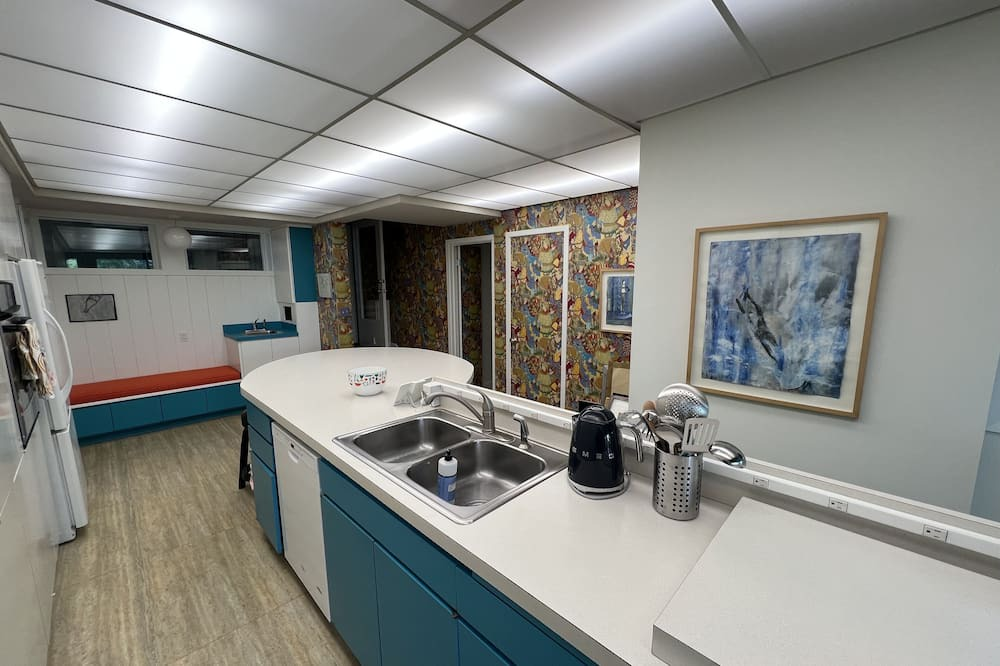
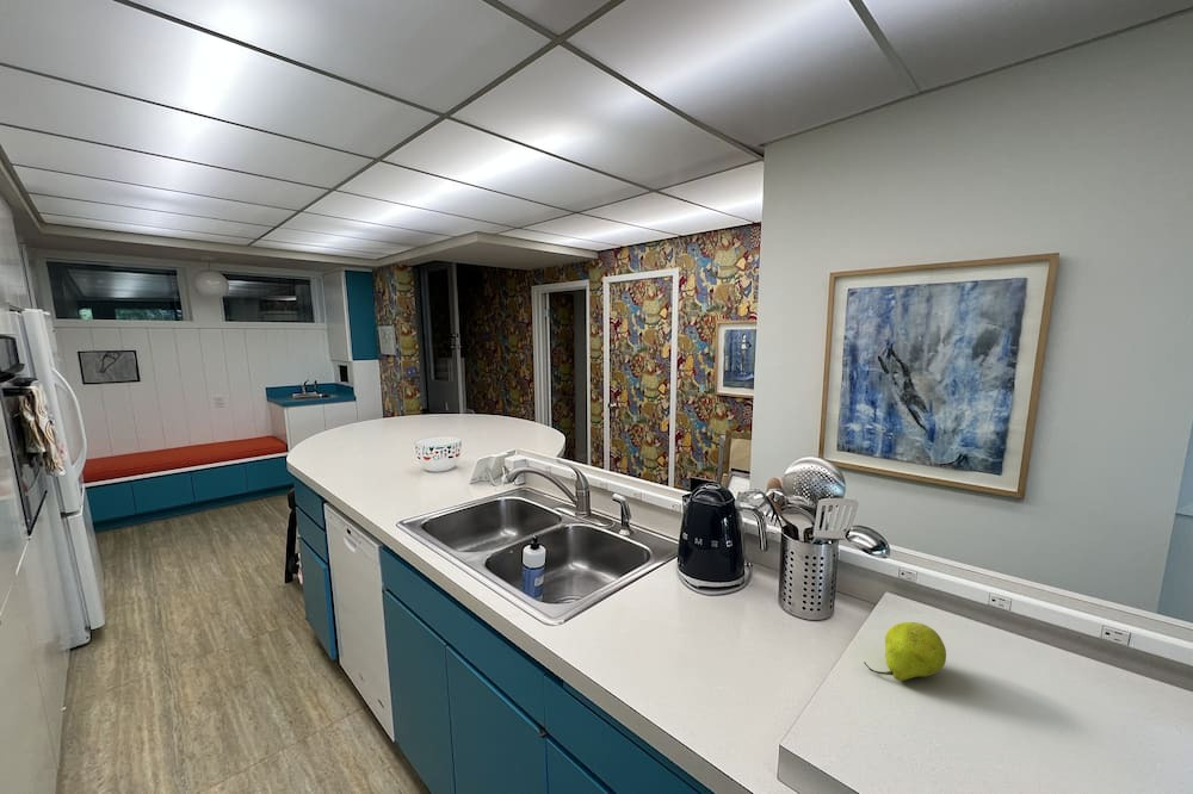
+ fruit (907, 647)
